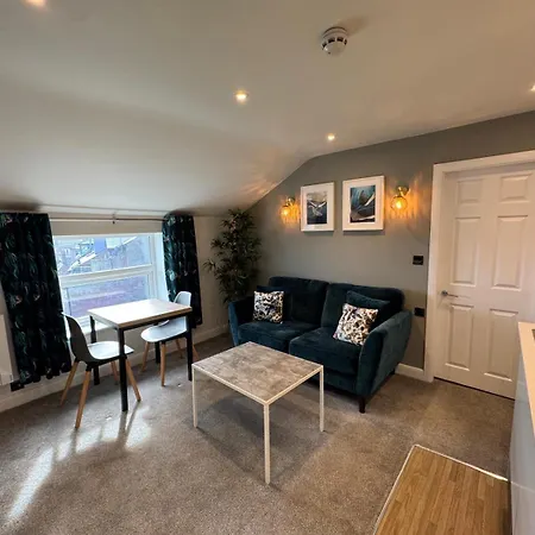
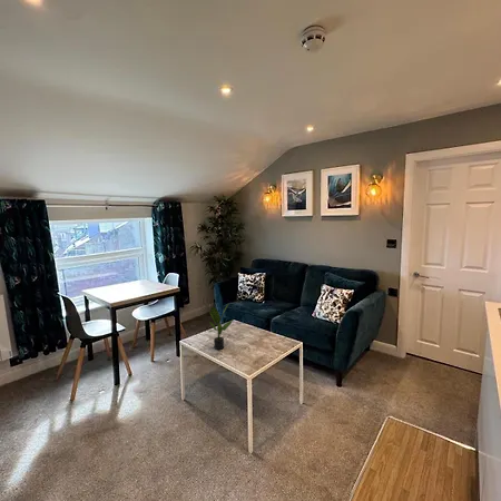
+ potted plant (220, 325)
